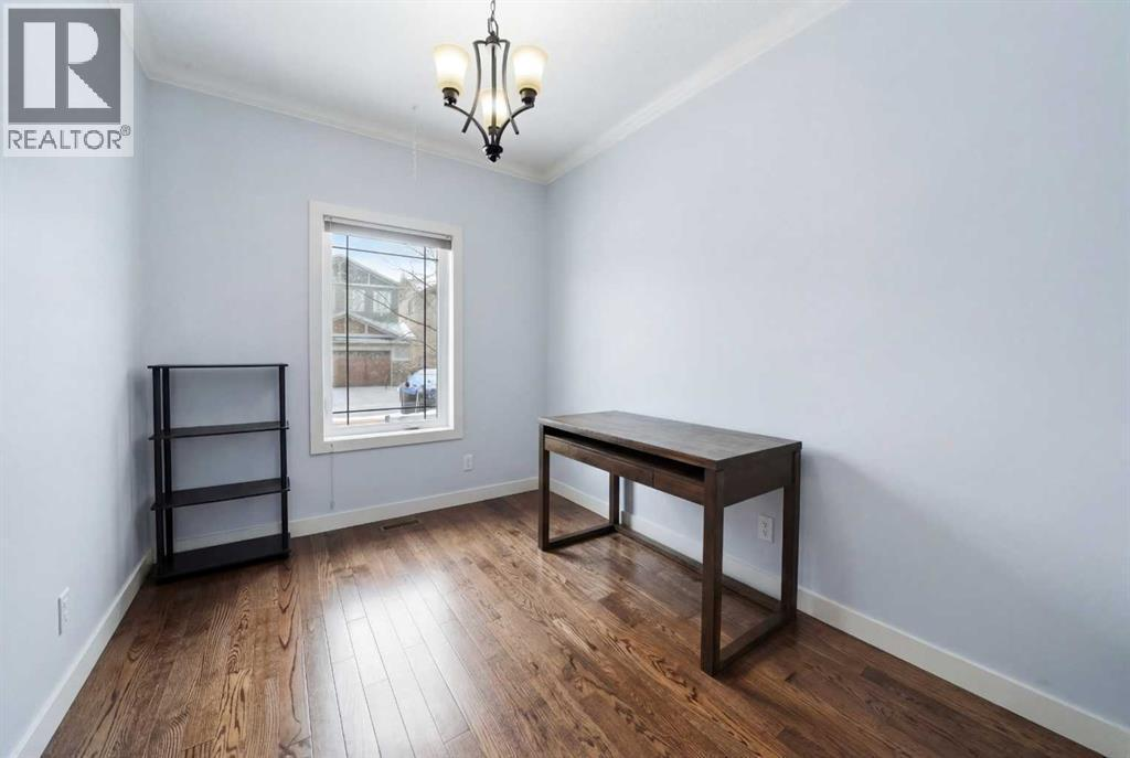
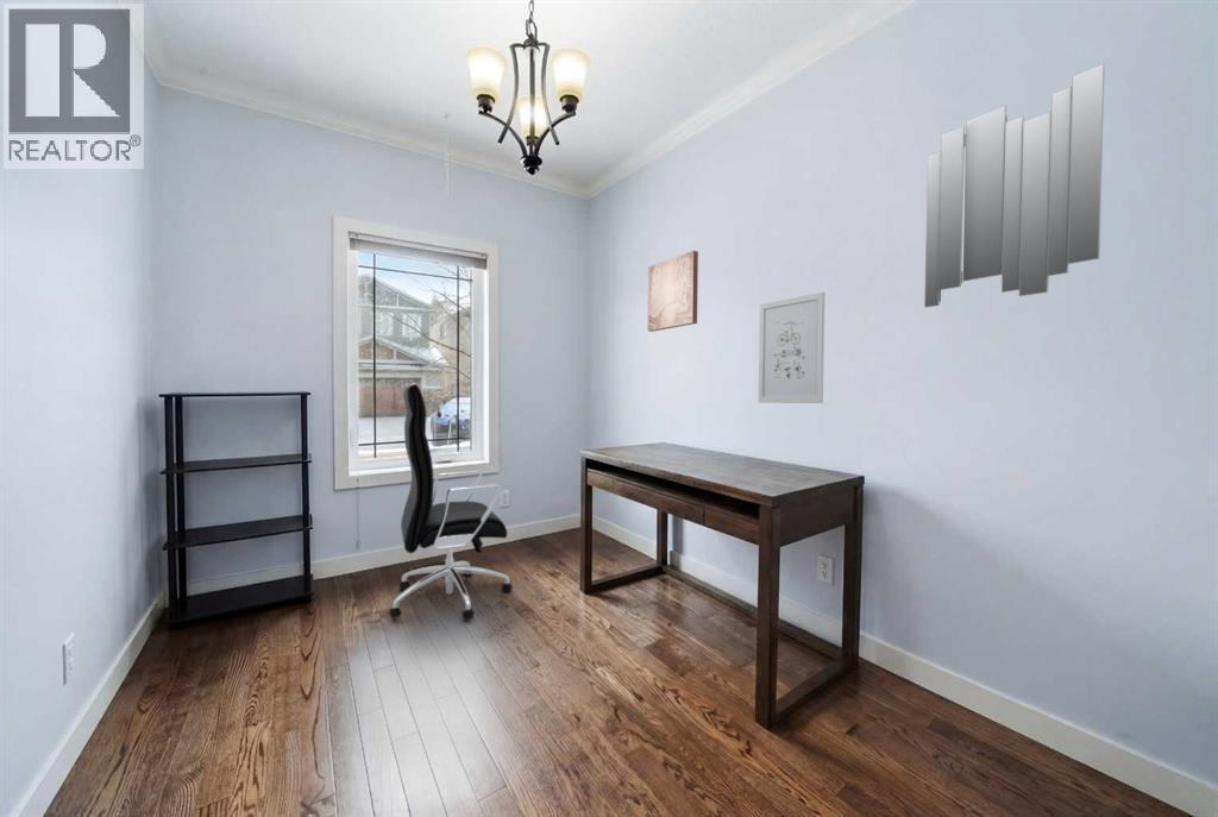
+ office chair (452, 490)
+ wall art (671, 293)
+ wall art (789, 351)
+ home mirror (1004, 202)
